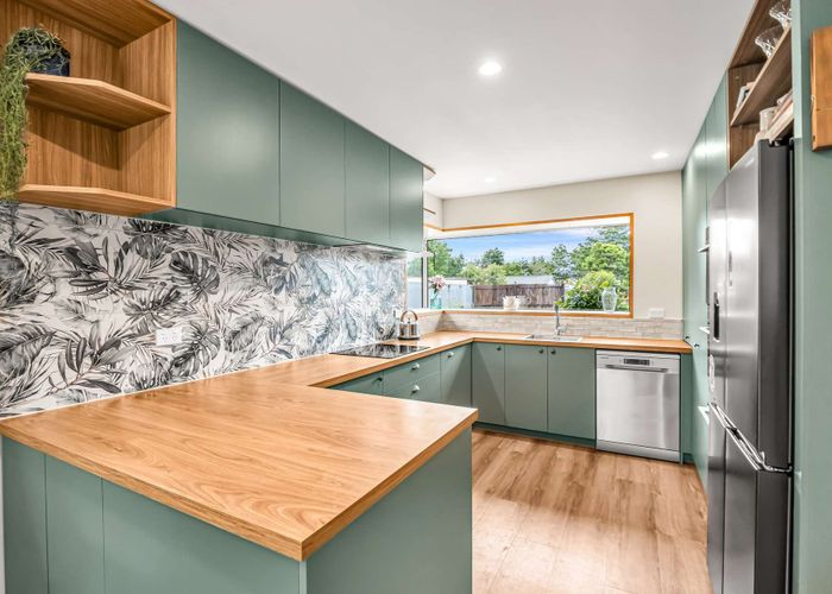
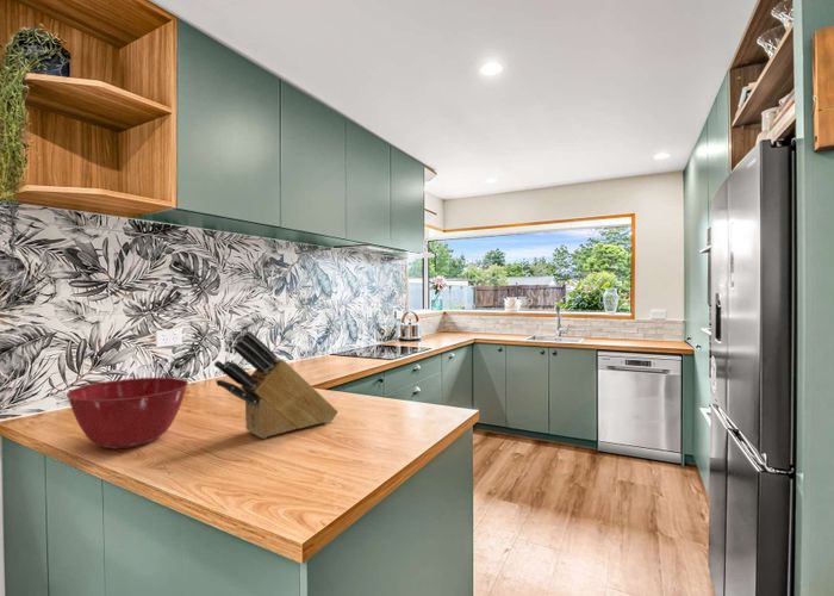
+ mixing bowl (131, 412)
+ knife block (279, 378)
